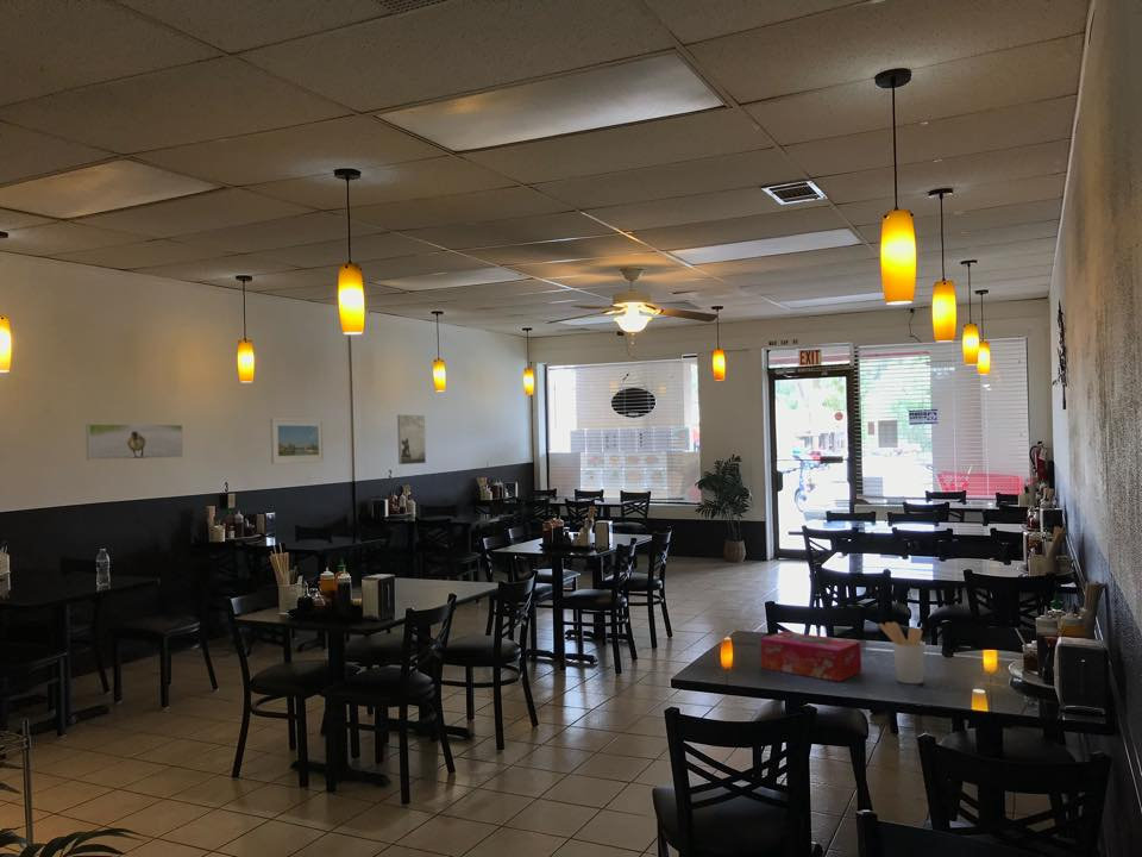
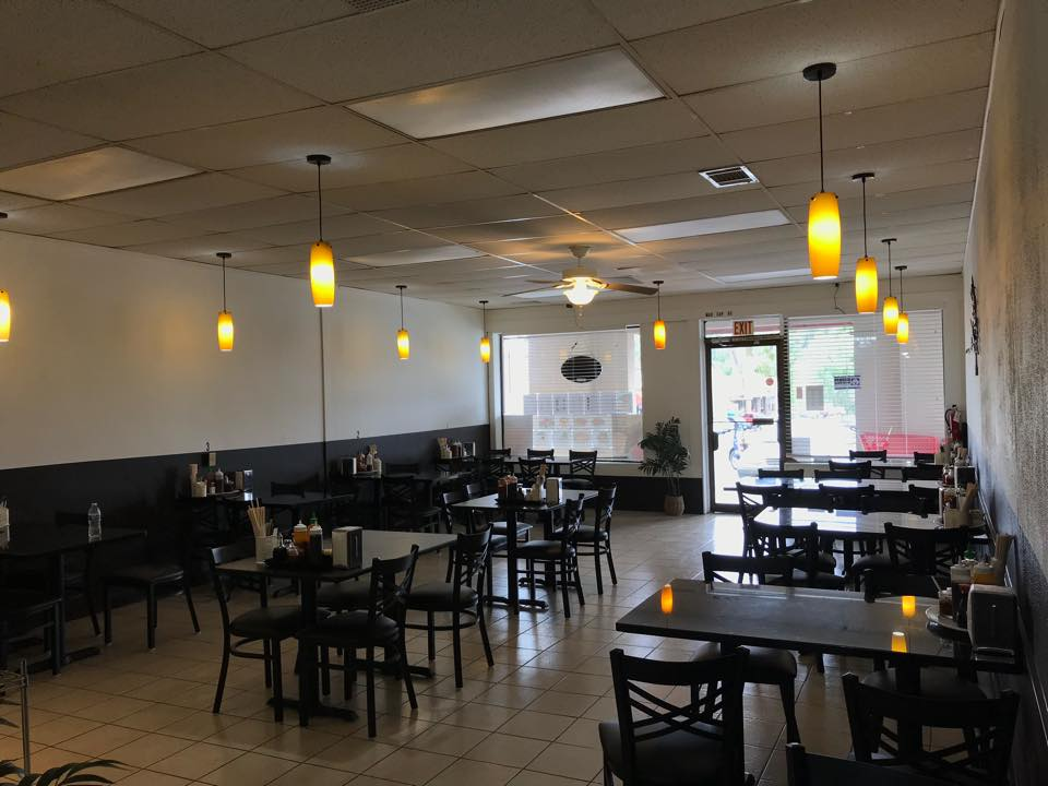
- utensil holder (902, 650)
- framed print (297, 440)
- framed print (412, 439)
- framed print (137, 442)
- tissue box (810, 655)
